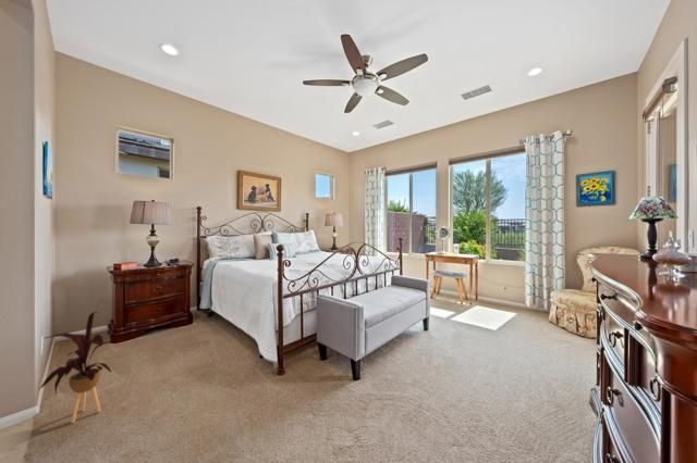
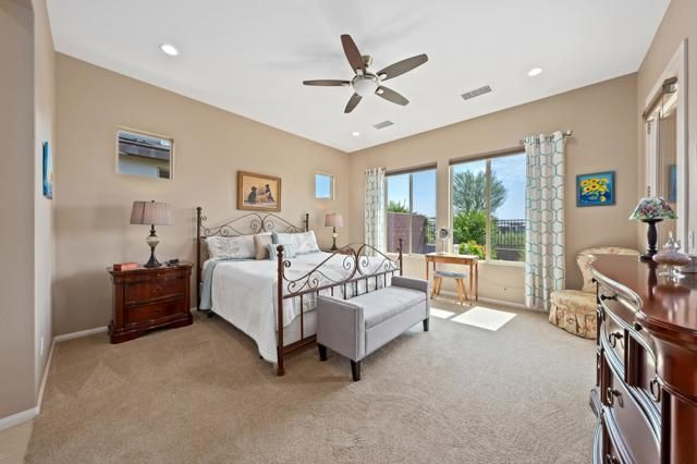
- house plant (77, 365)
